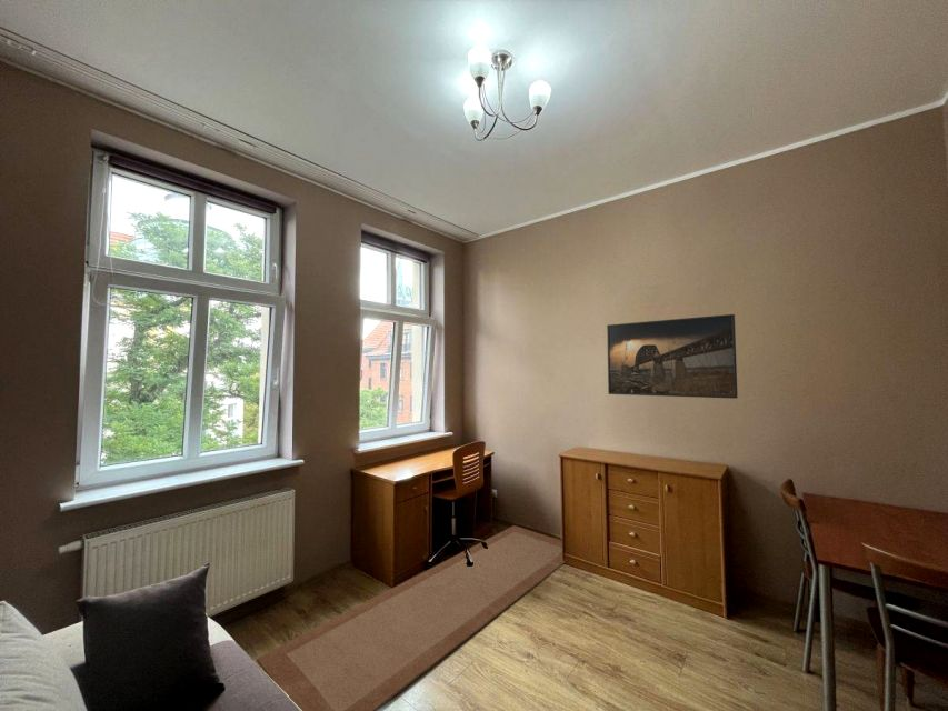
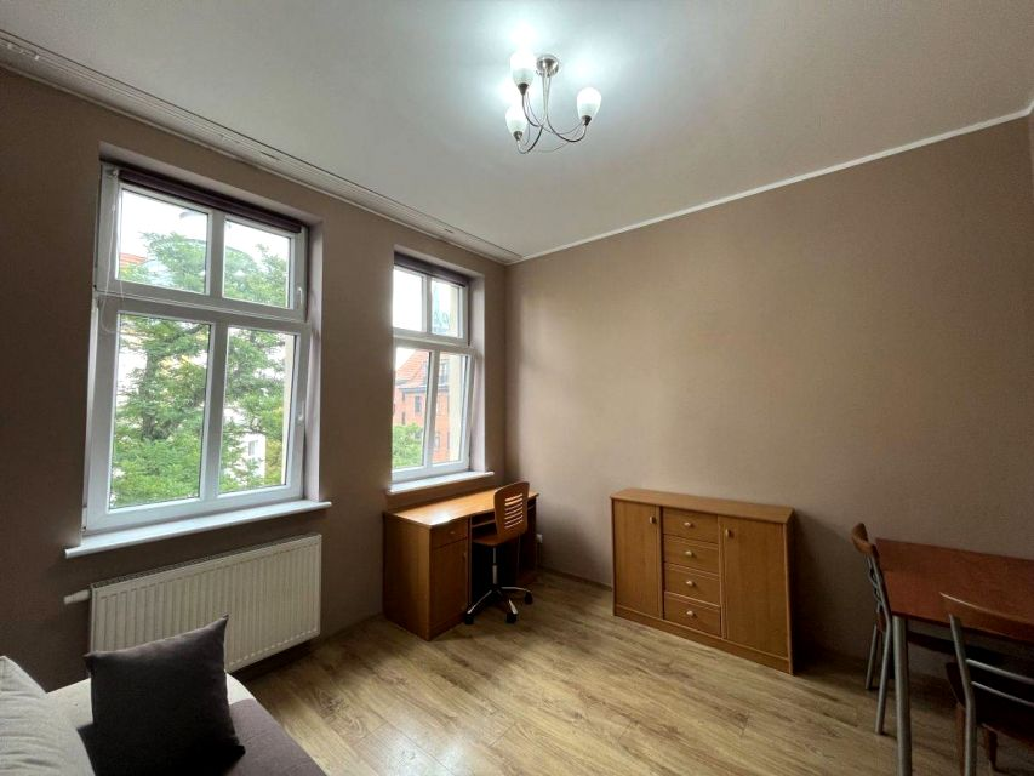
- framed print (666, 358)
- rug (459, 590)
